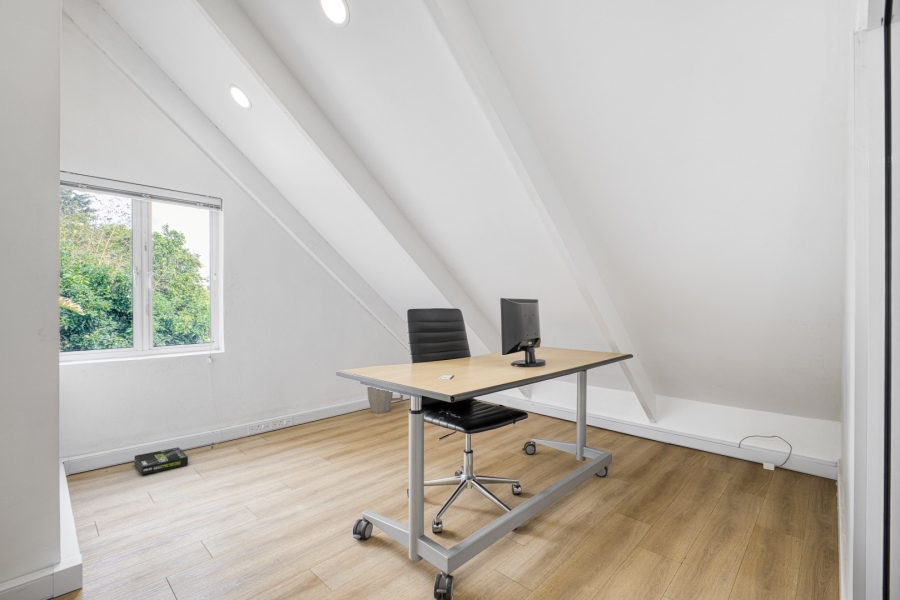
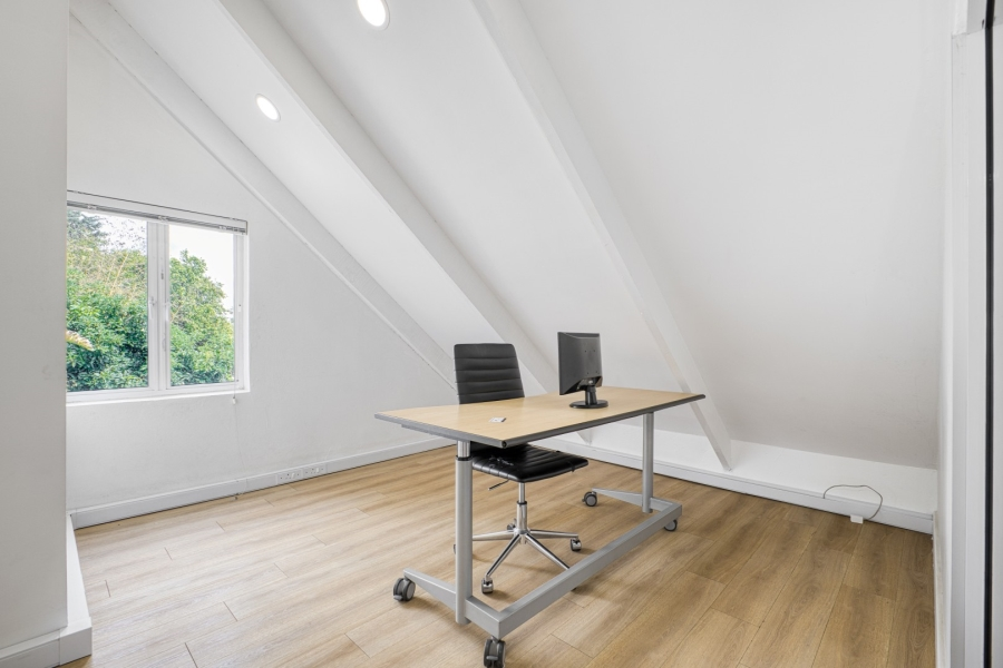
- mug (383, 395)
- box (161, 460)
